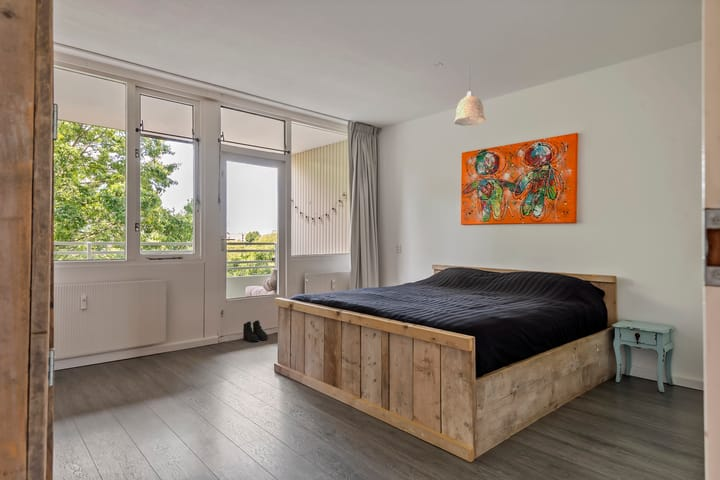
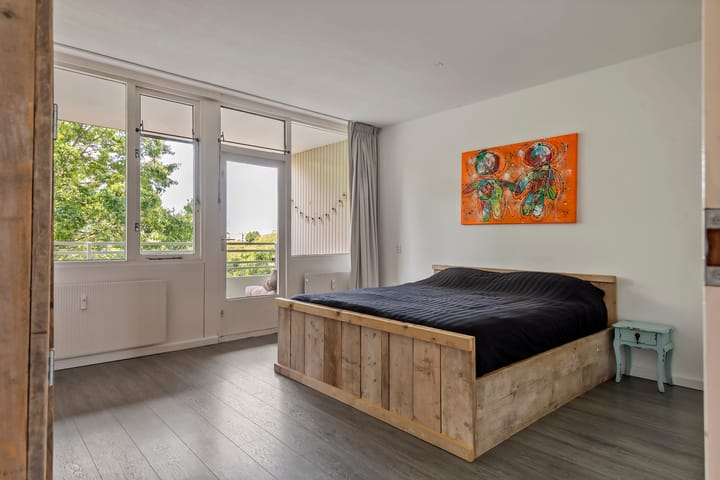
- pendant lamp (469, 93)
- boots (255, 330)
